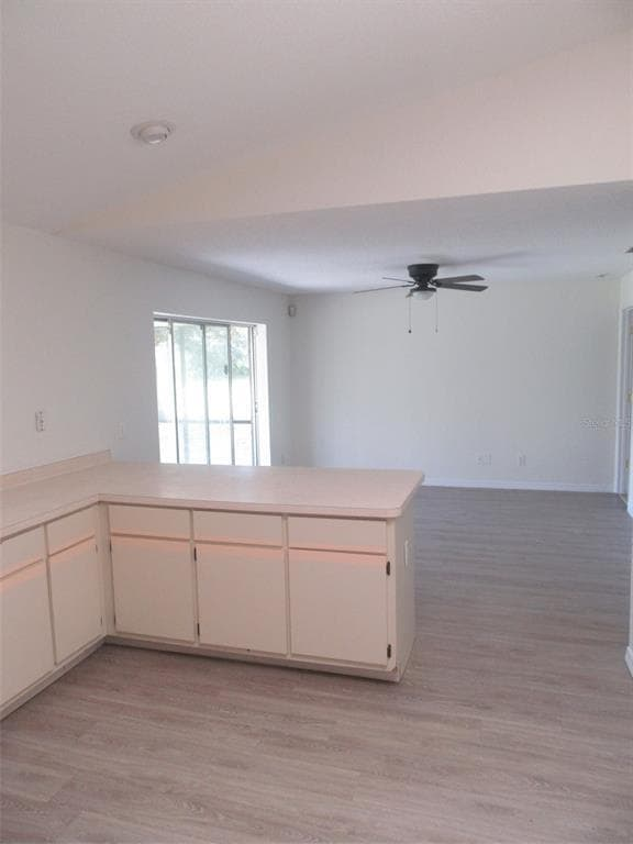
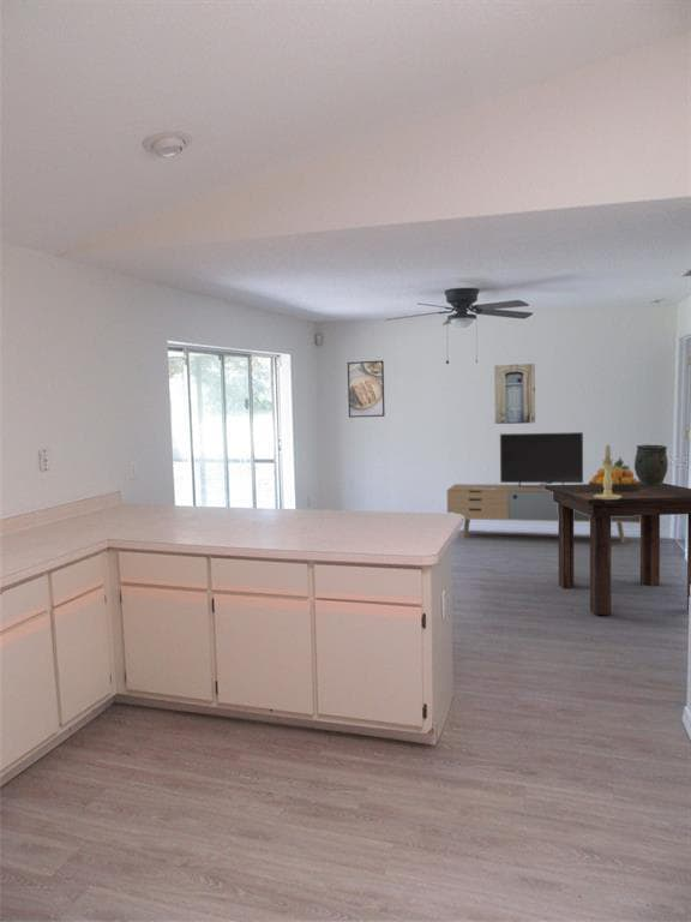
+ media console (540, 485)
+ wall art (515, 394)
+ candle holder (607, 471)
+ dining table (641, 544)
+ fruit bowl (614, 478)
+ vase (650, 465)
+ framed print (366, 389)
